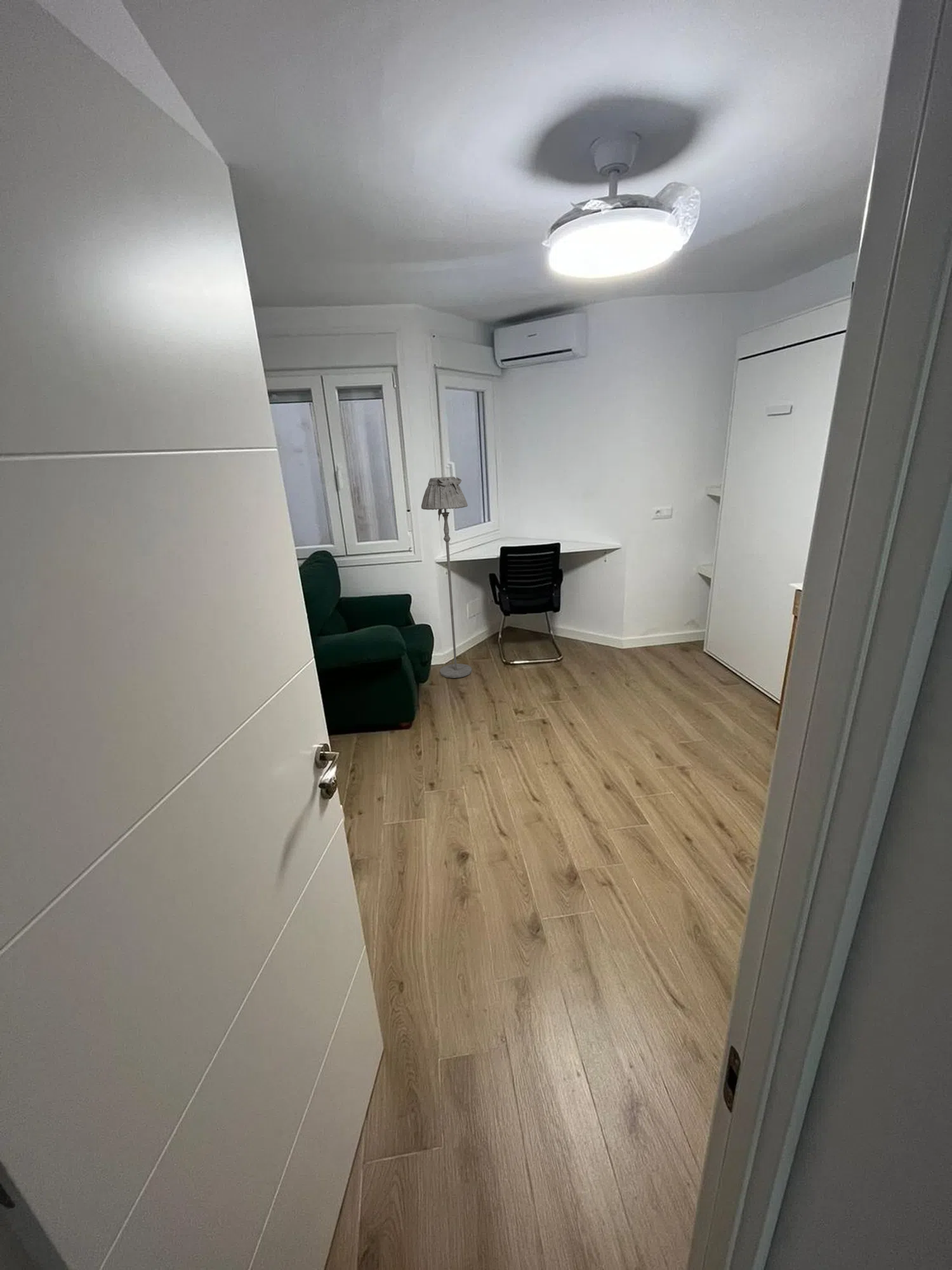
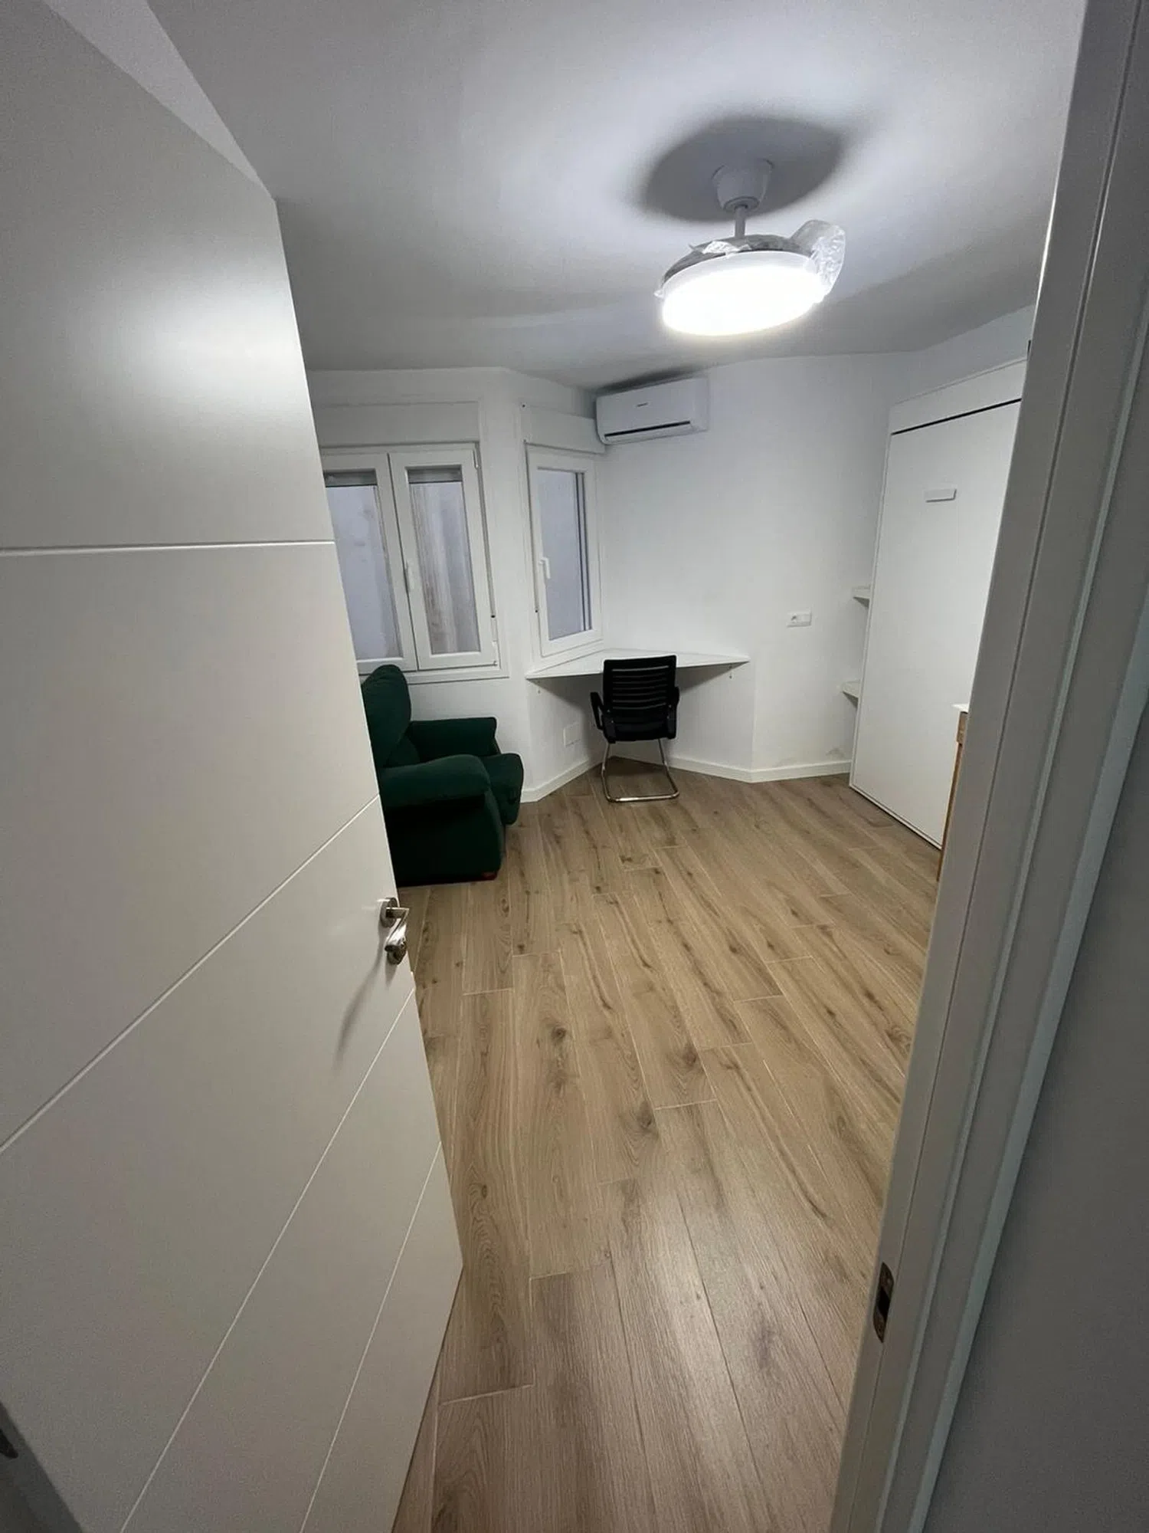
- floor lamp (449, 580)
